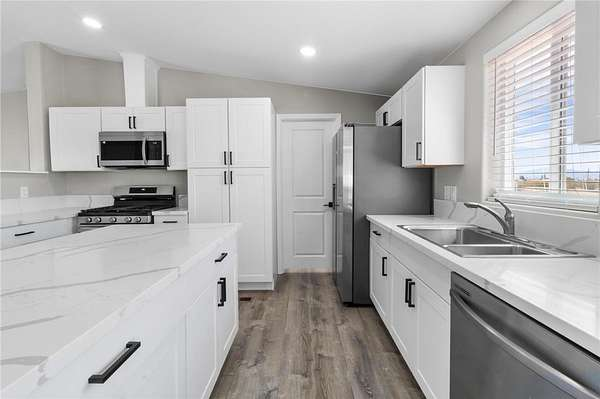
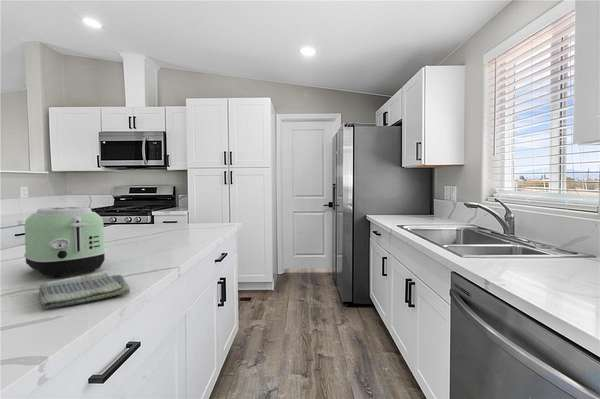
+ toaster (66, 239)
+ dish towel (85, 286)
